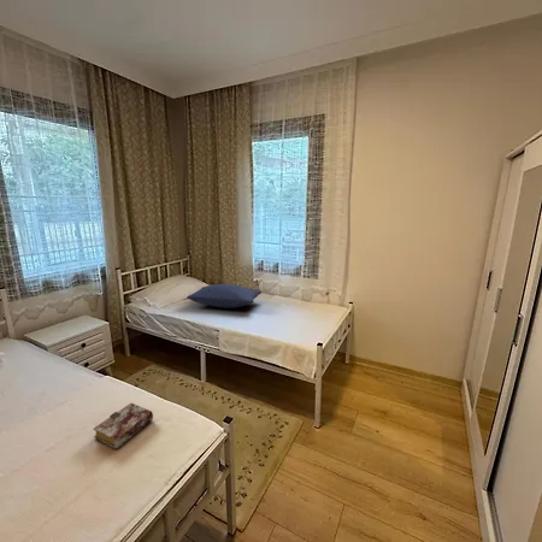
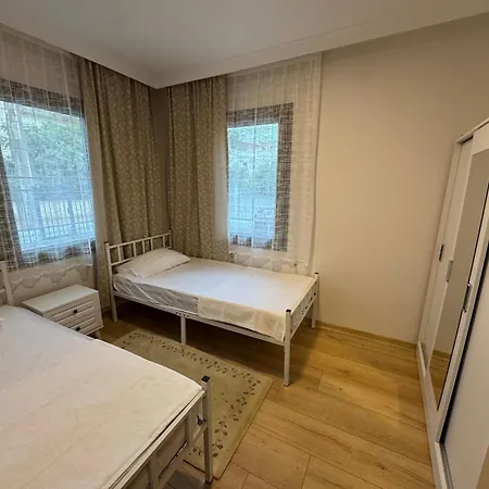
- pillow (225, 295)
- book (124, 423)
